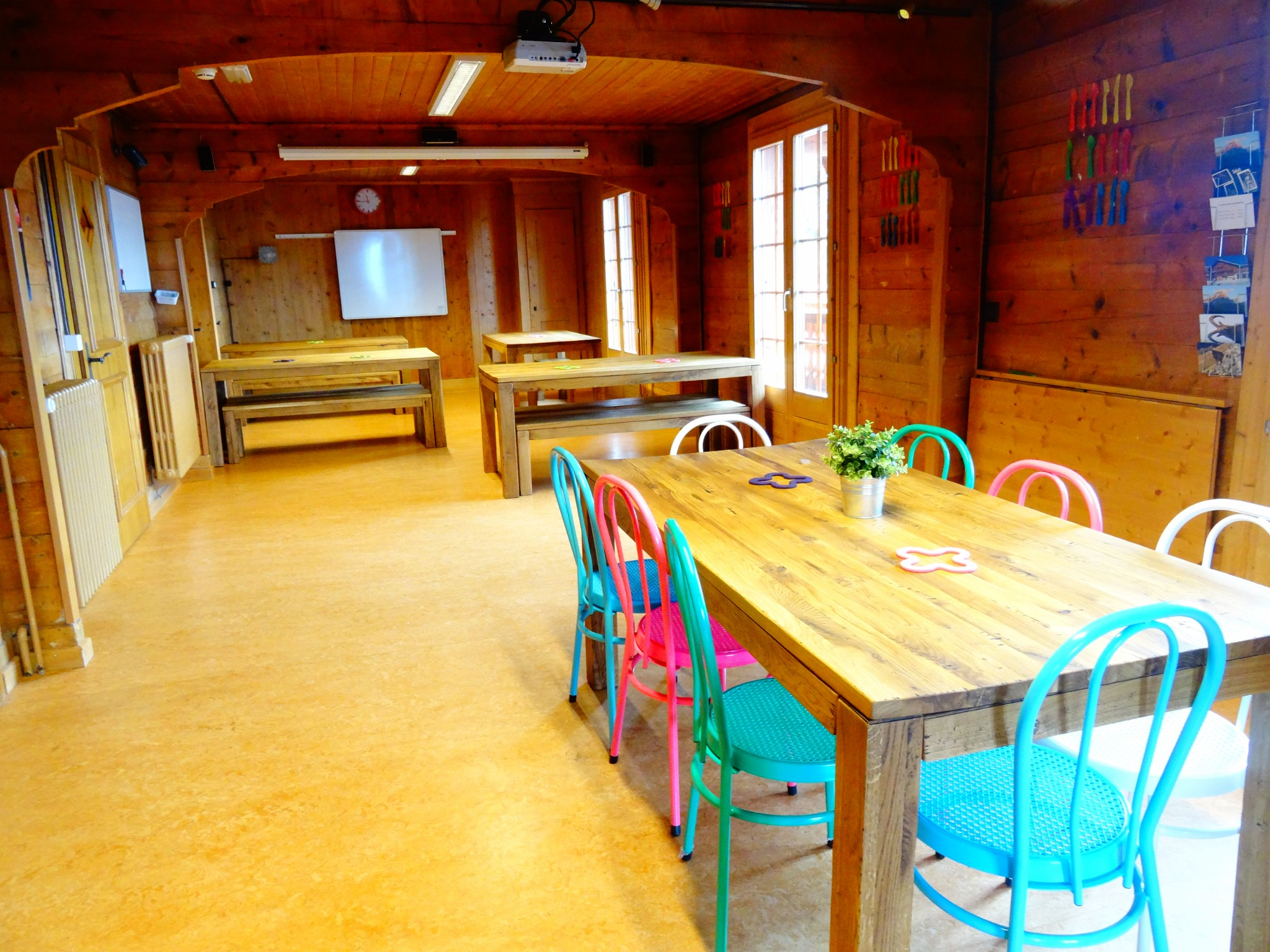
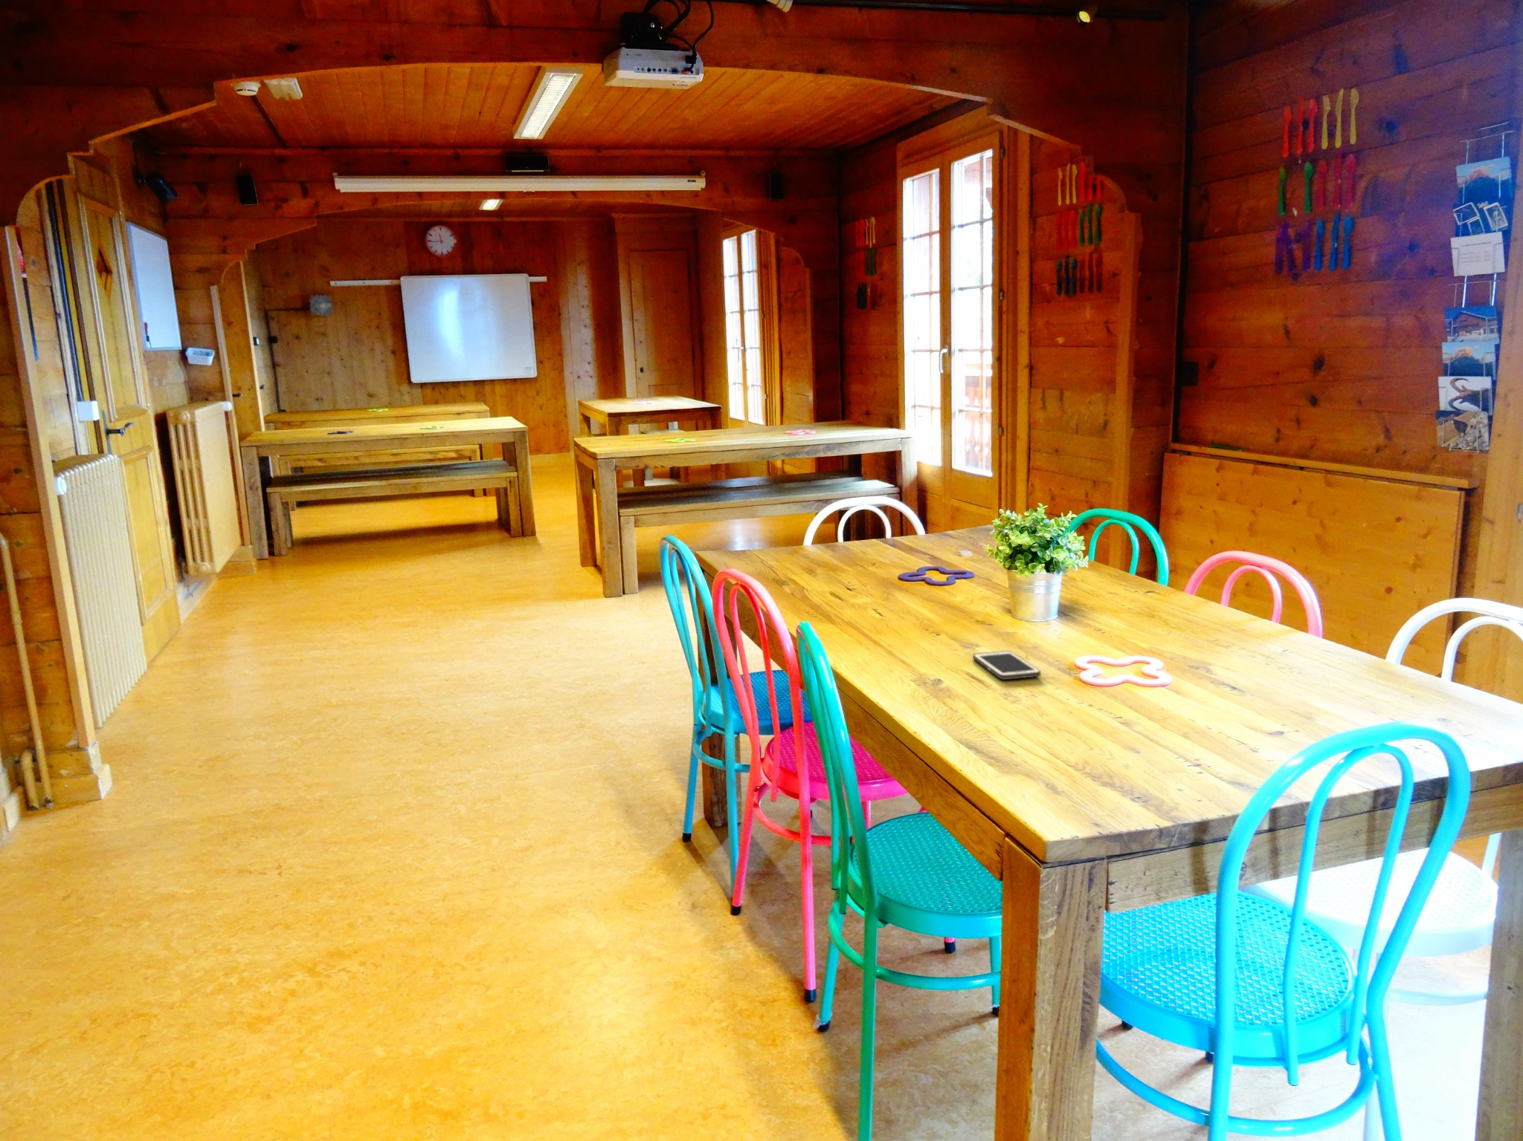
+ cell phone (1005, 665)
